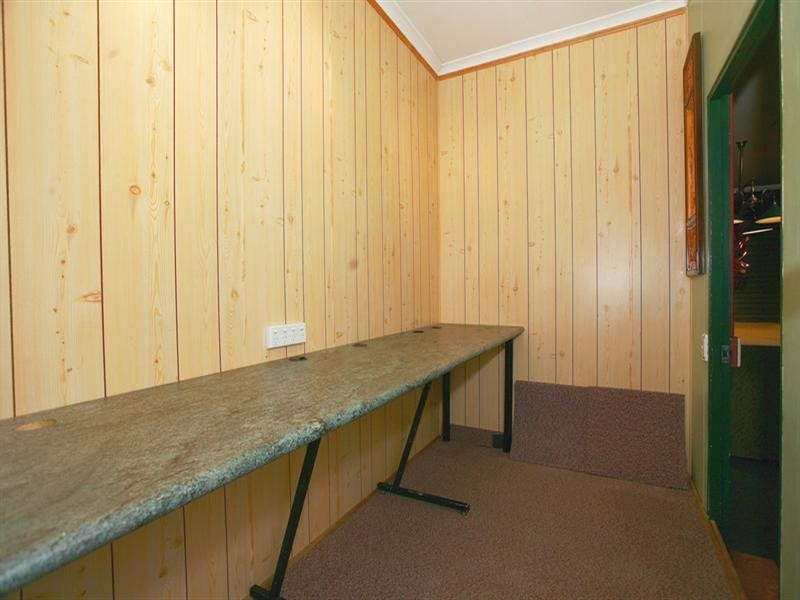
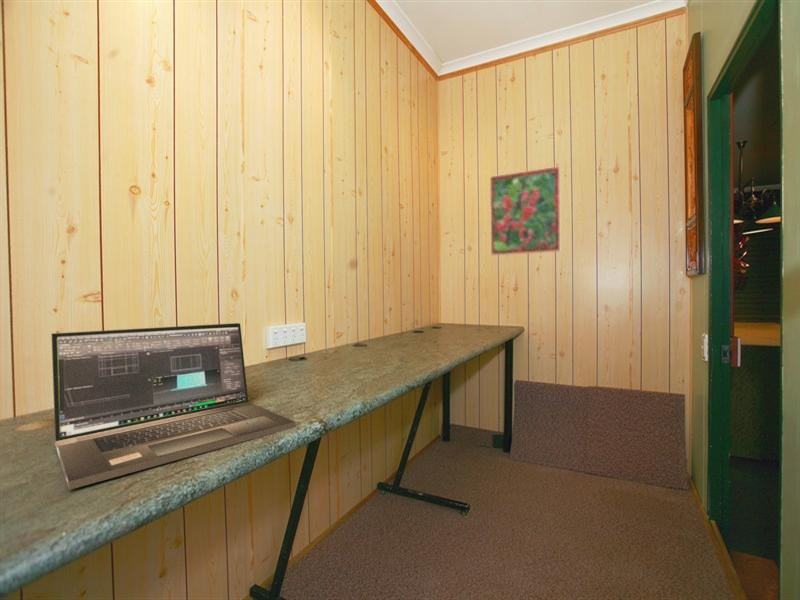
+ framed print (524, 212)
+ laptop (177, 382)
